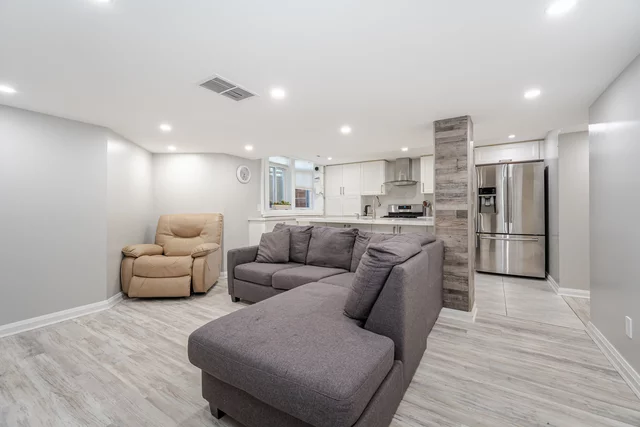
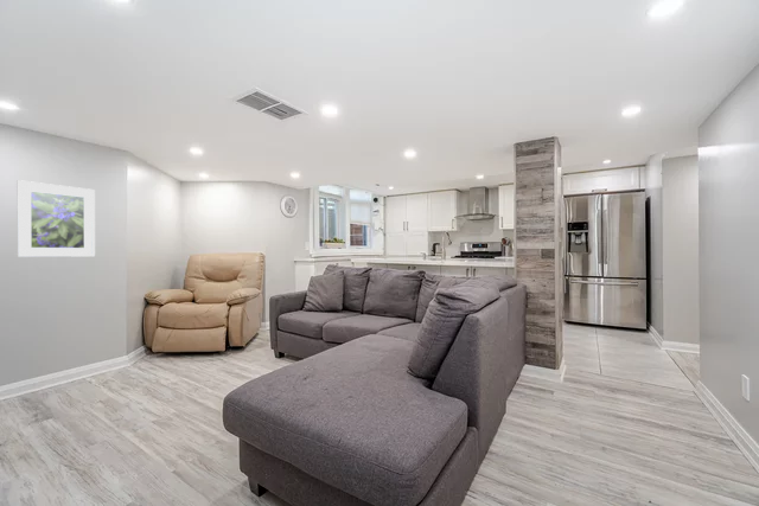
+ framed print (58, 220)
